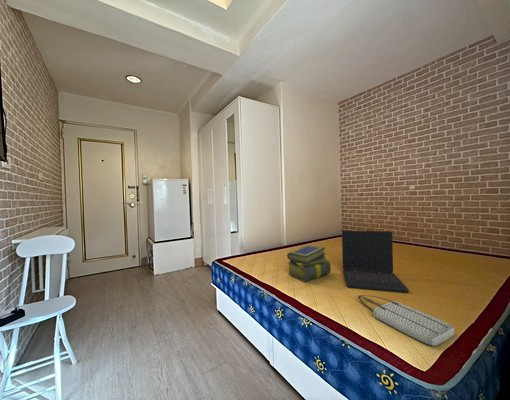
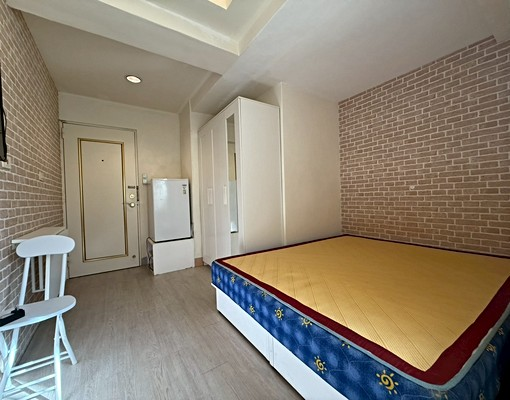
- laptop (370, 257)
- stack of books (308, 261)
- tote bag (394, 313)
